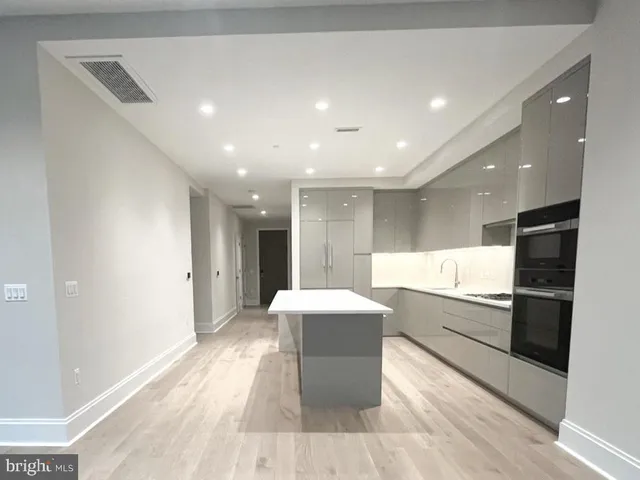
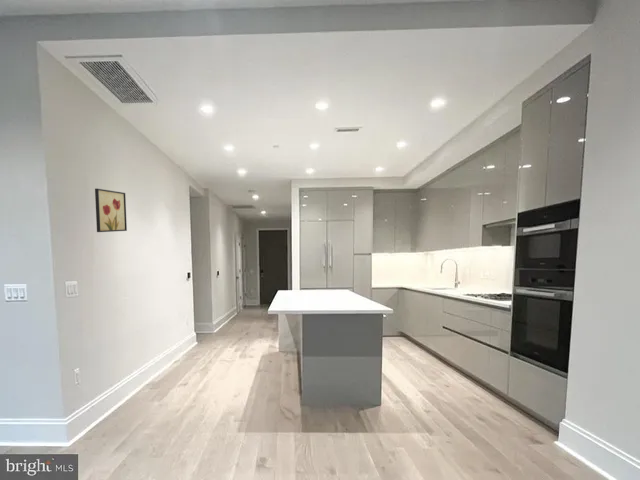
+ wall art (111, 211)
